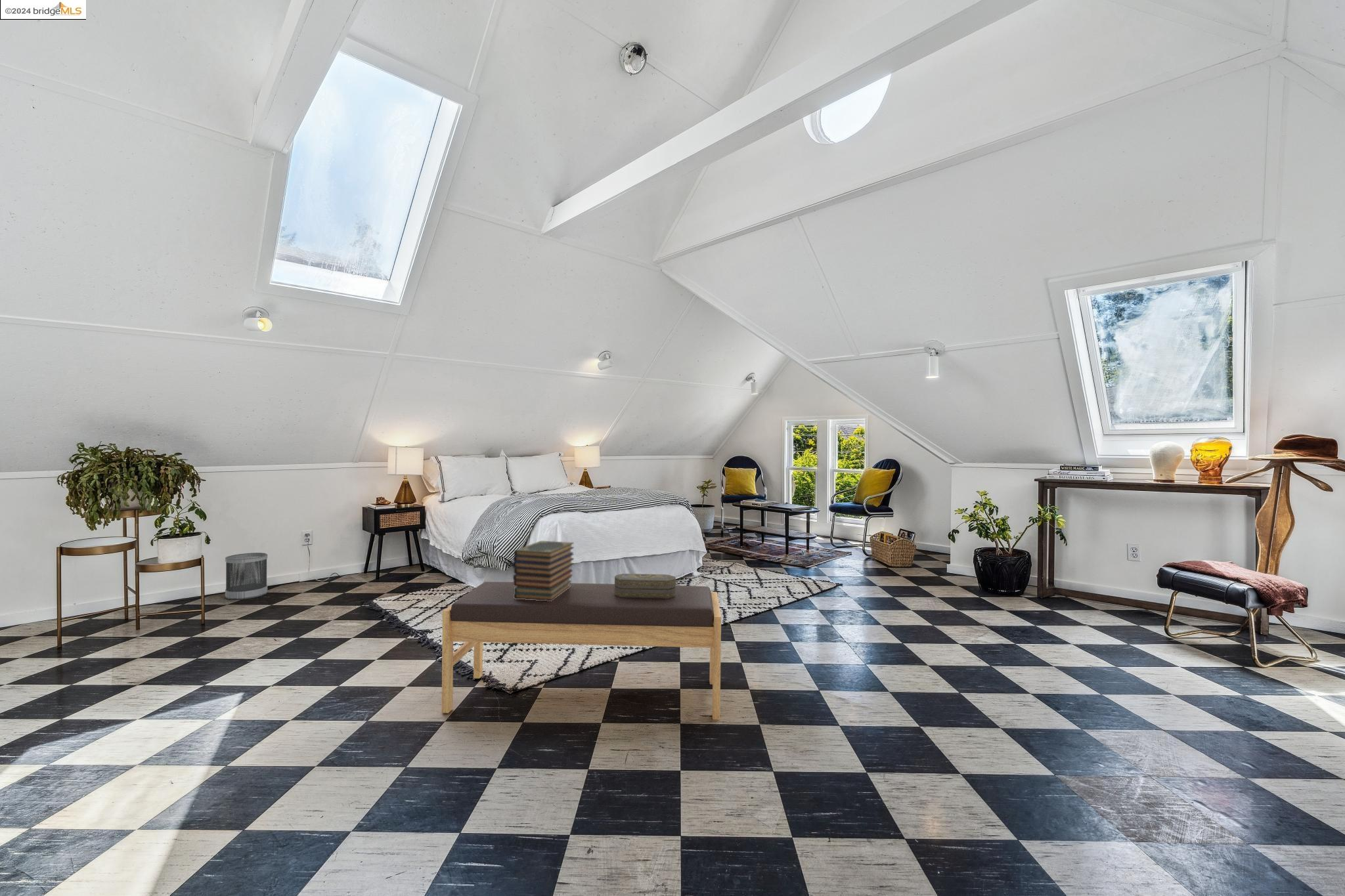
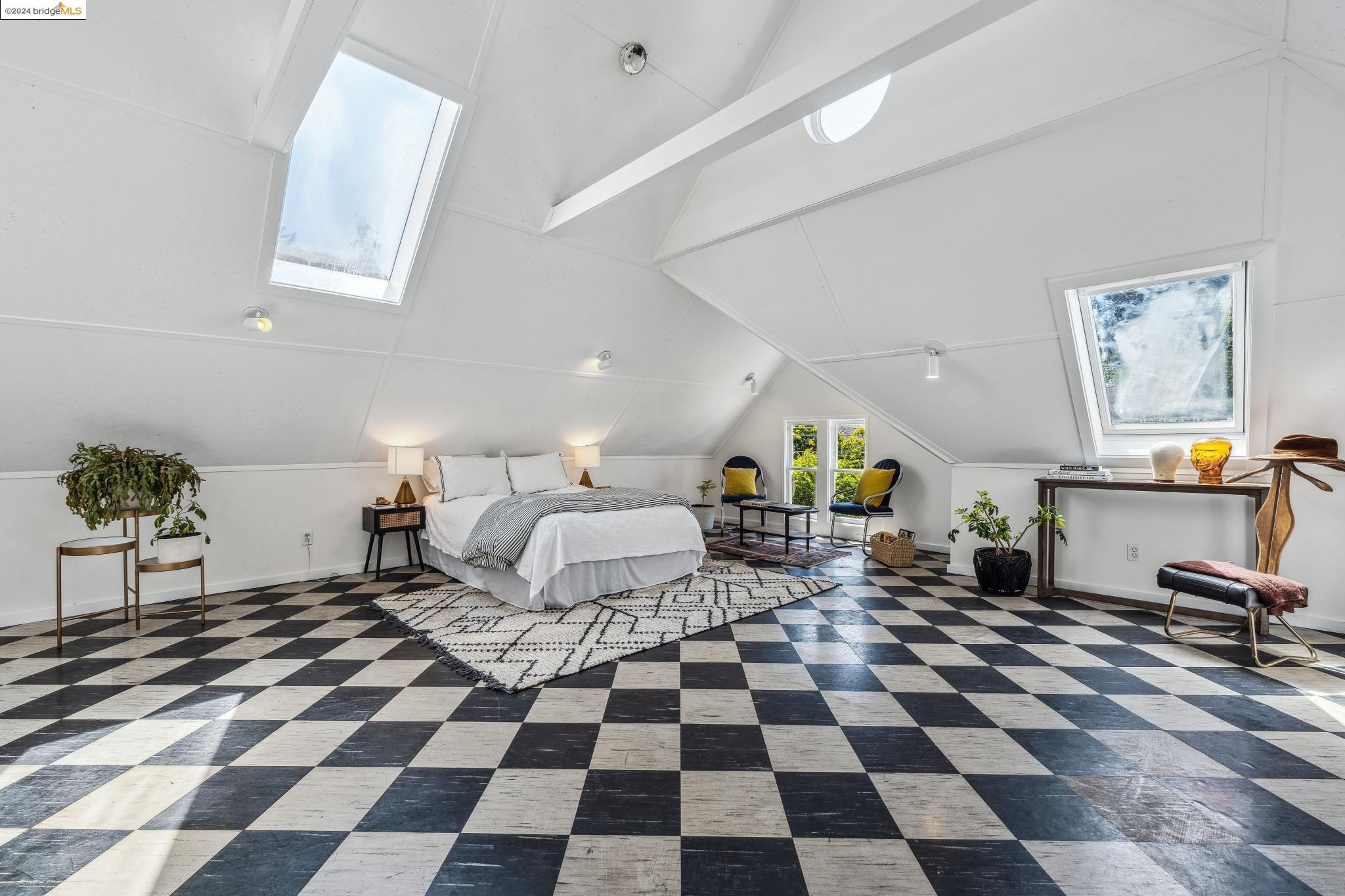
- bench (588, 644)
- book stack (544, 569)
- decorative box (645, 585)
- wastebasket (246, 576)
